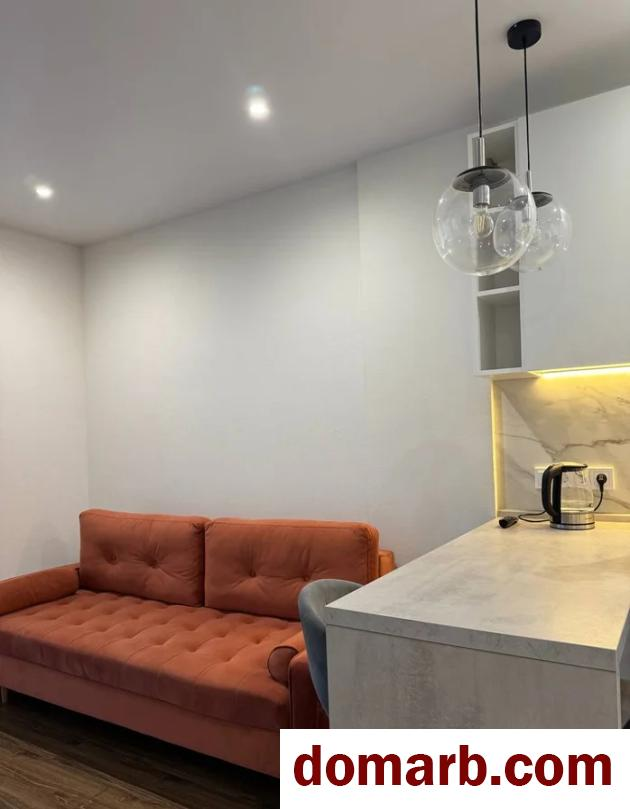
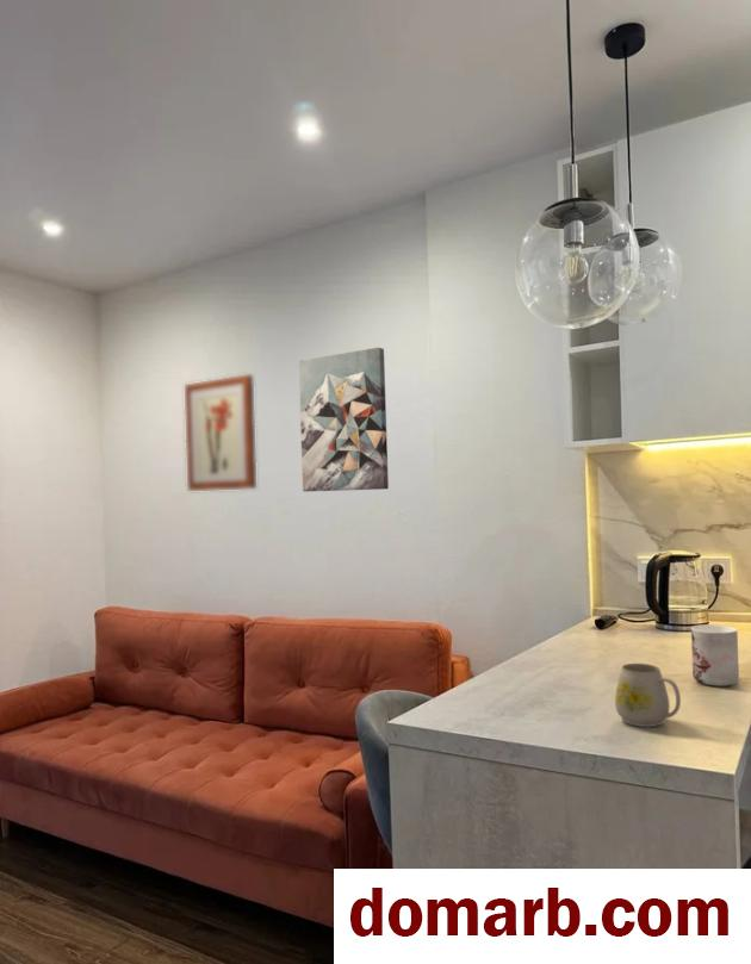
+ mug (714, 653)
+ wall art (219, 435)
+ wall art (341, 422)
+ mug (647, 695)
